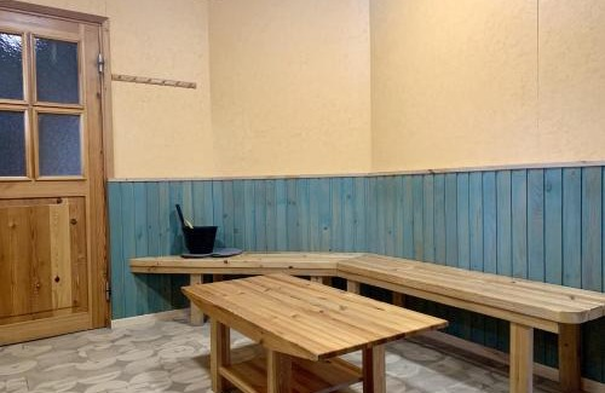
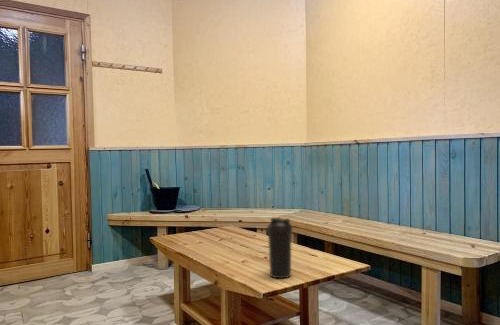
+ water bottle (280, 246)
